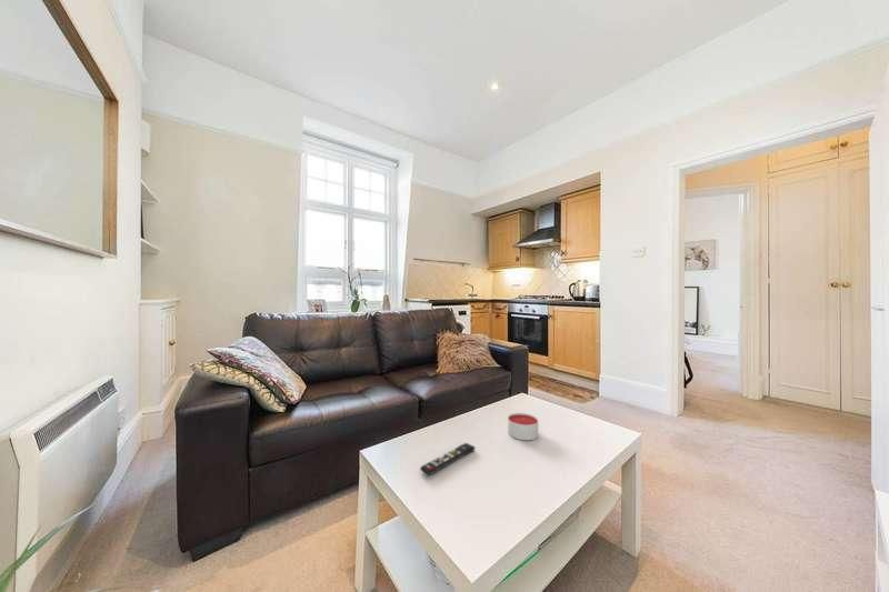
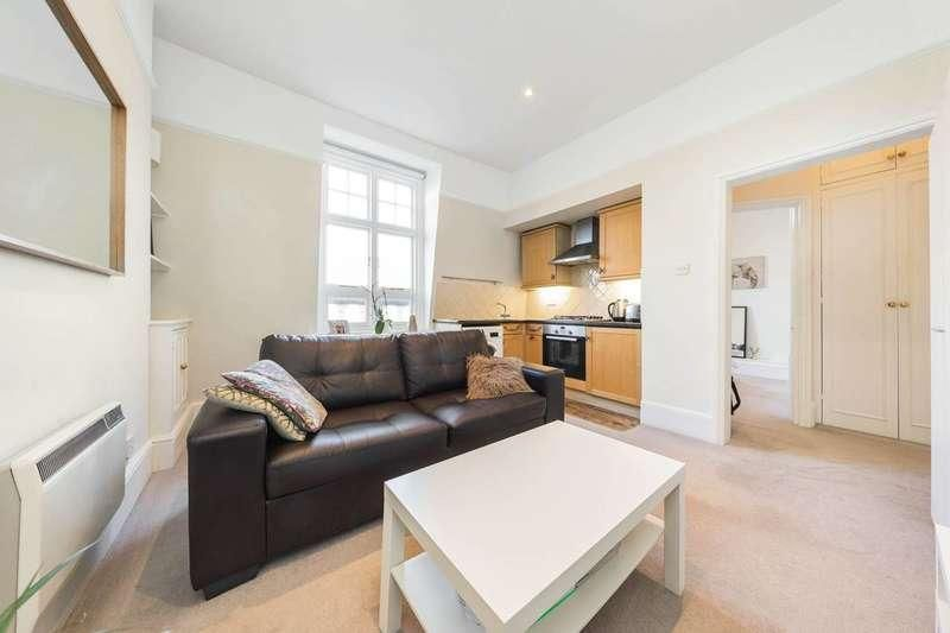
- remote control (449, 458)
- candle (522, 425)
